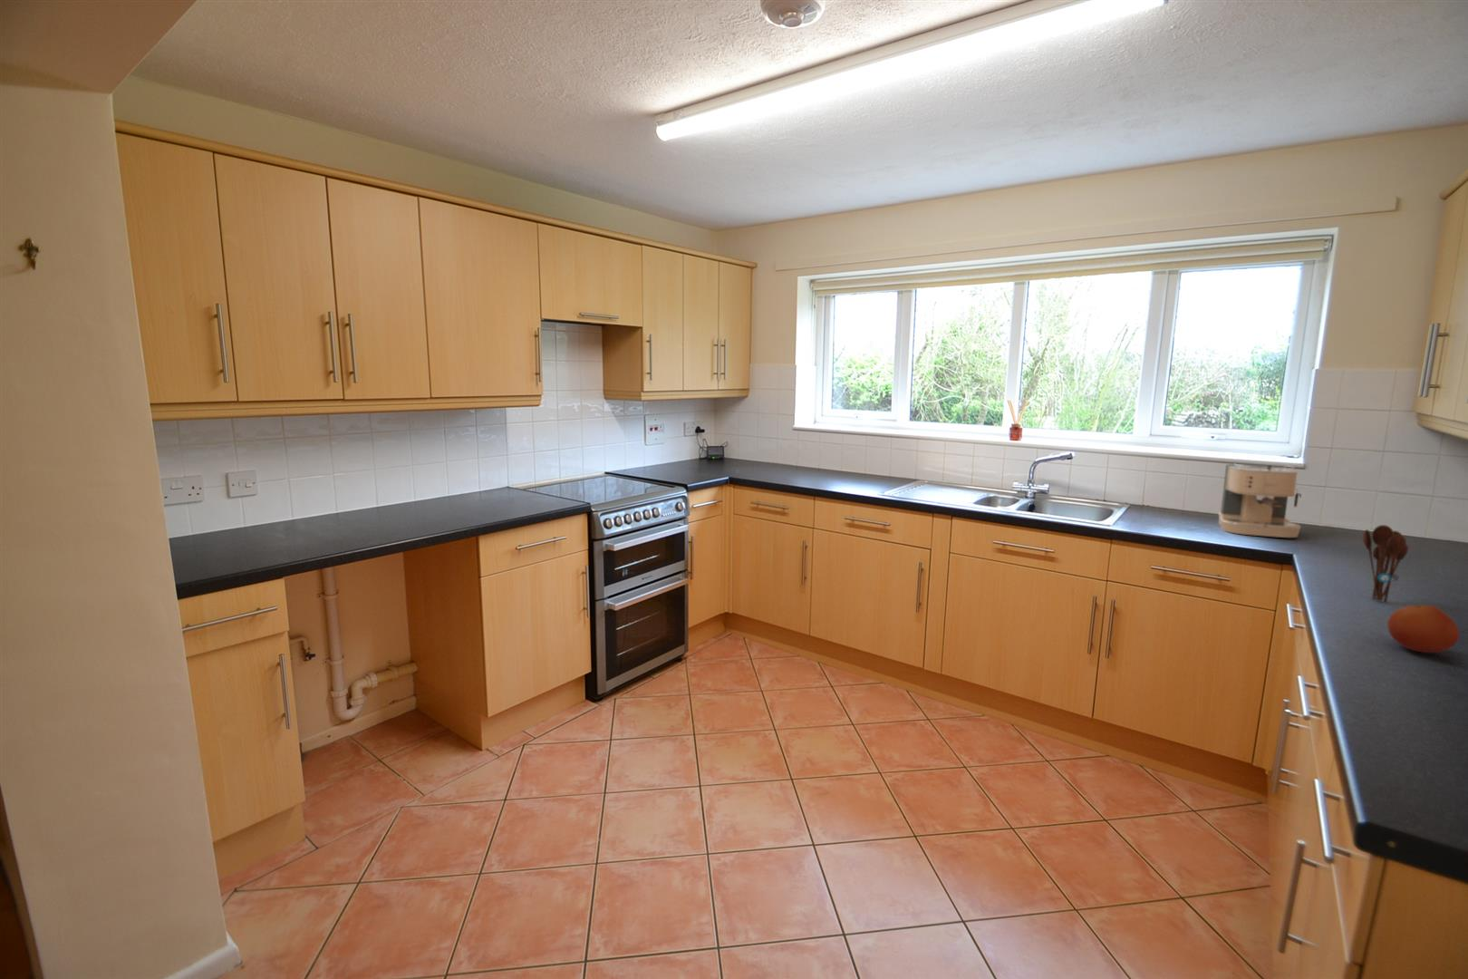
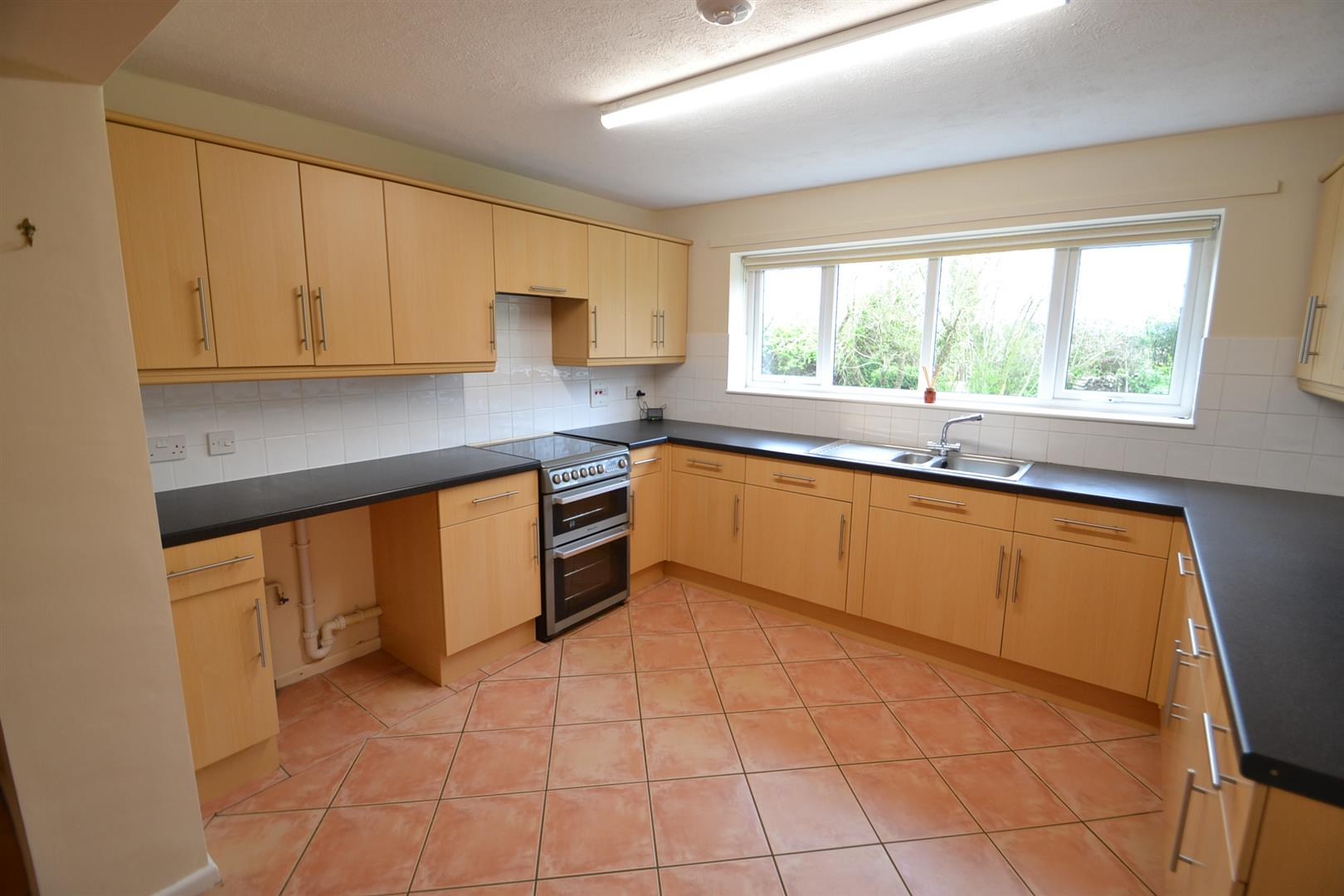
- coffee maker (1260, 497)
- fruit (1422, 627)
- utensil holder (1382, 562)
